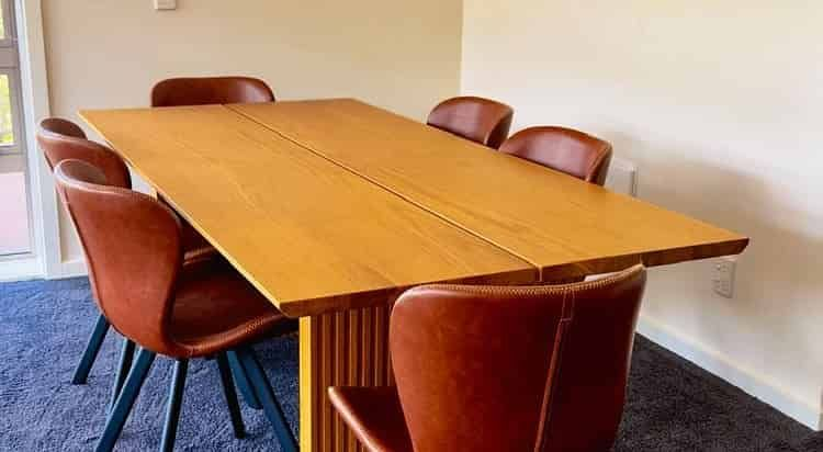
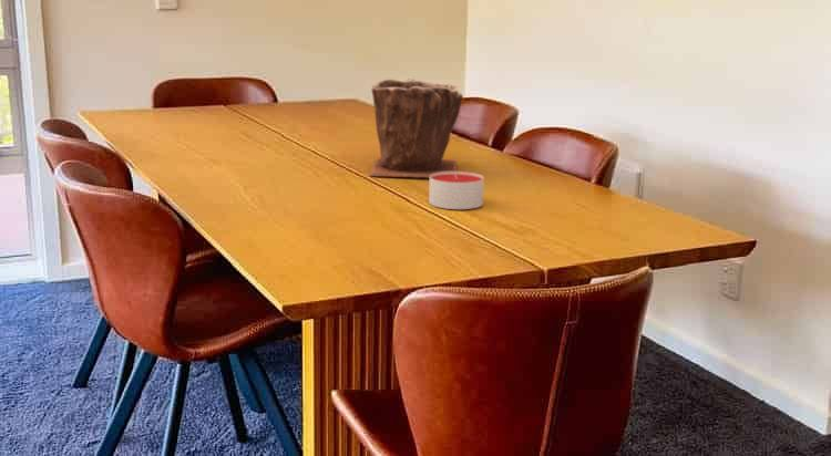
+ candle (455, 188)
+ plant pot (416, 125)
